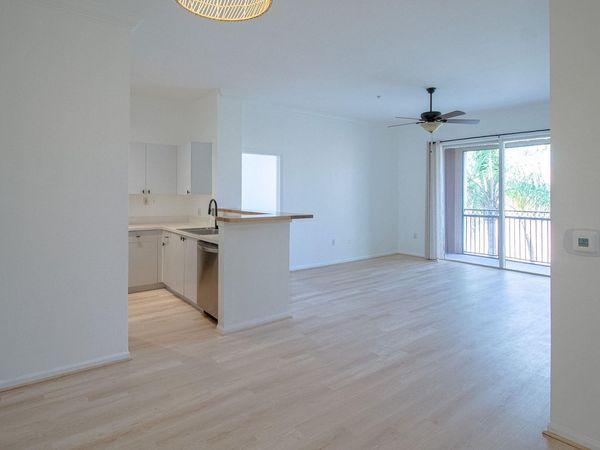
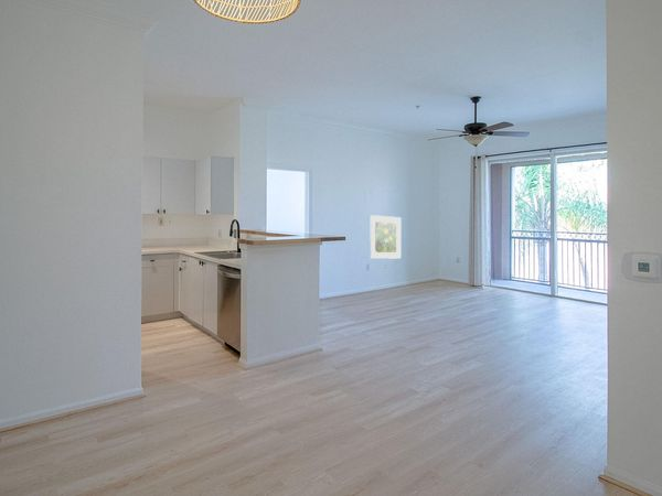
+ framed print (385, 237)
